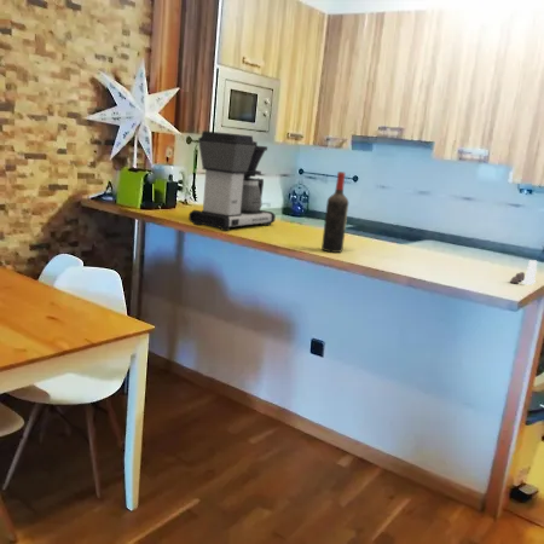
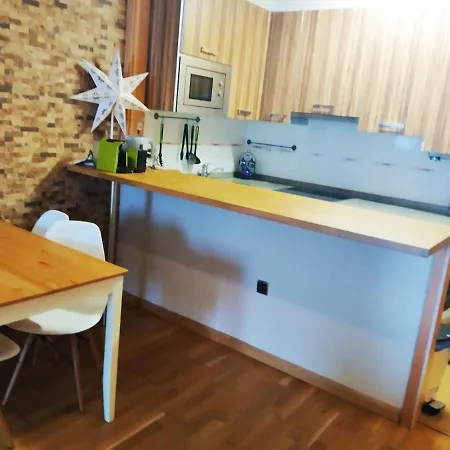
- salt and pepper shaker set (527, 270)
- coffee maker (237, 180)
- wine bottle (336, 212)
